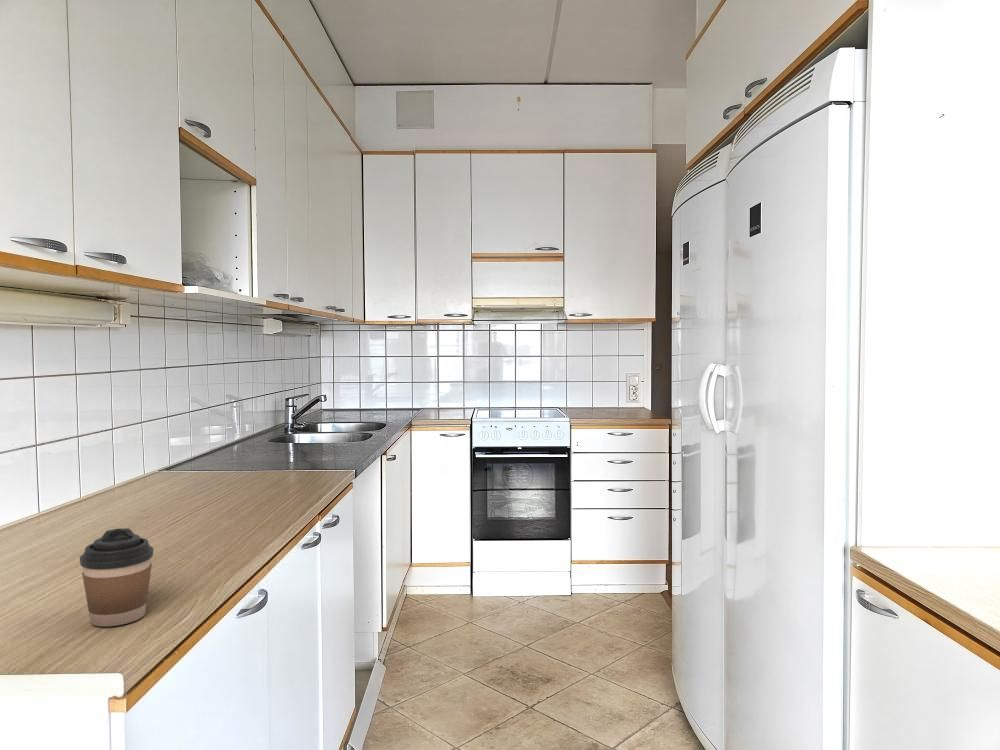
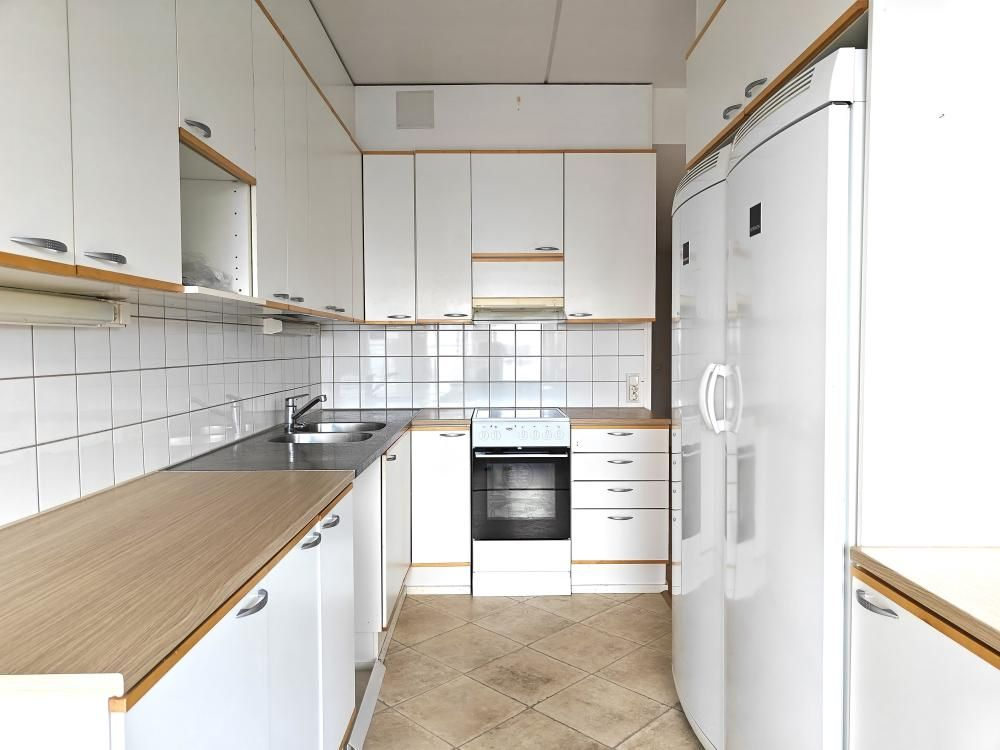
- coffee cup (117, 575)
